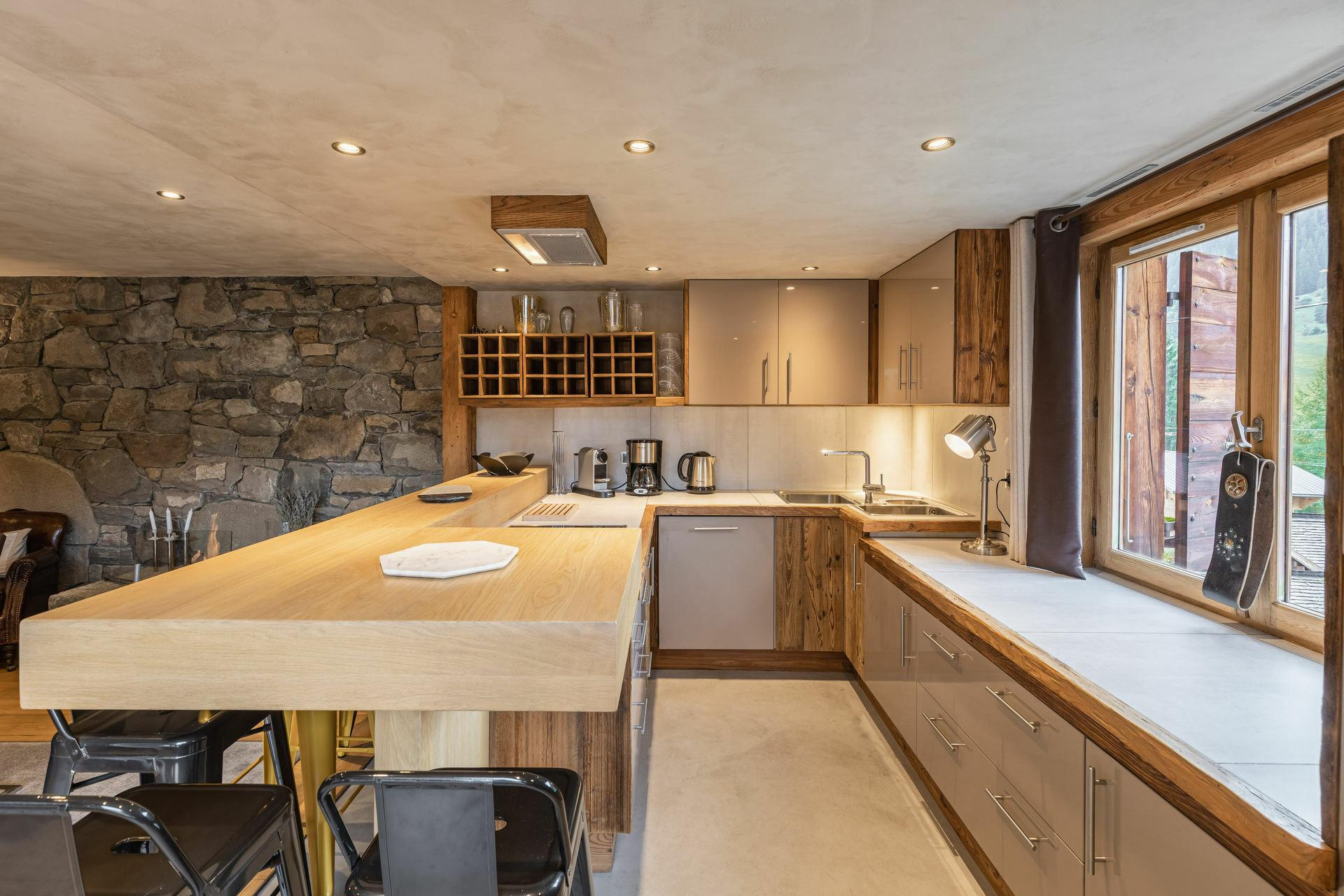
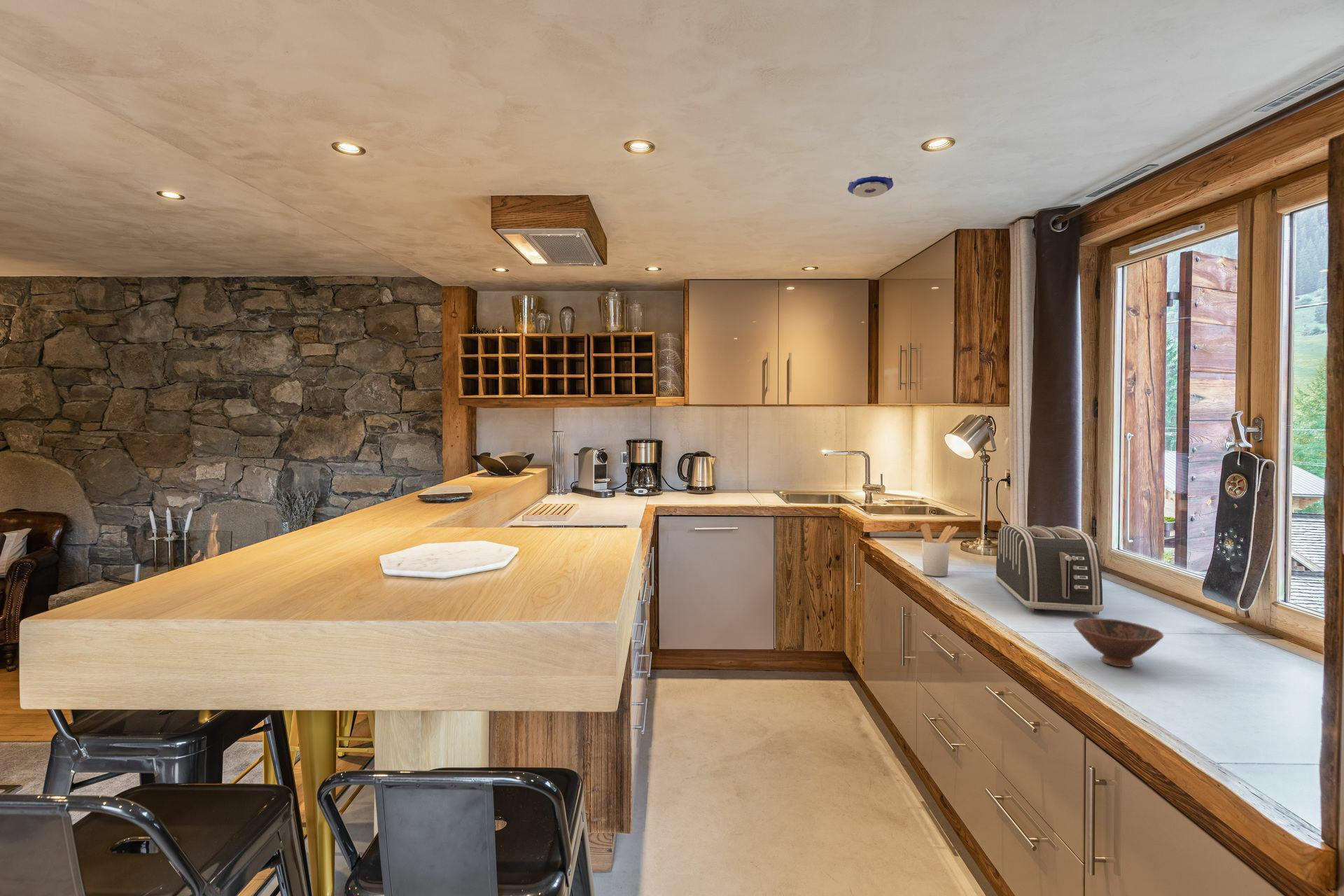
+ toaster (1045, 563)
+ utensil holder (940, 549)
+ bowl (1116, 645)
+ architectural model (870, 184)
